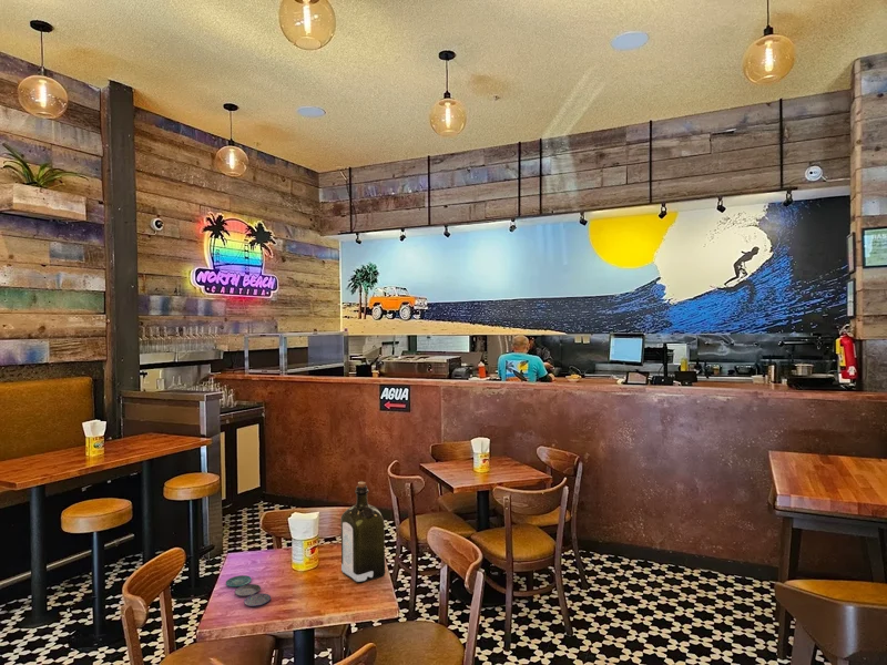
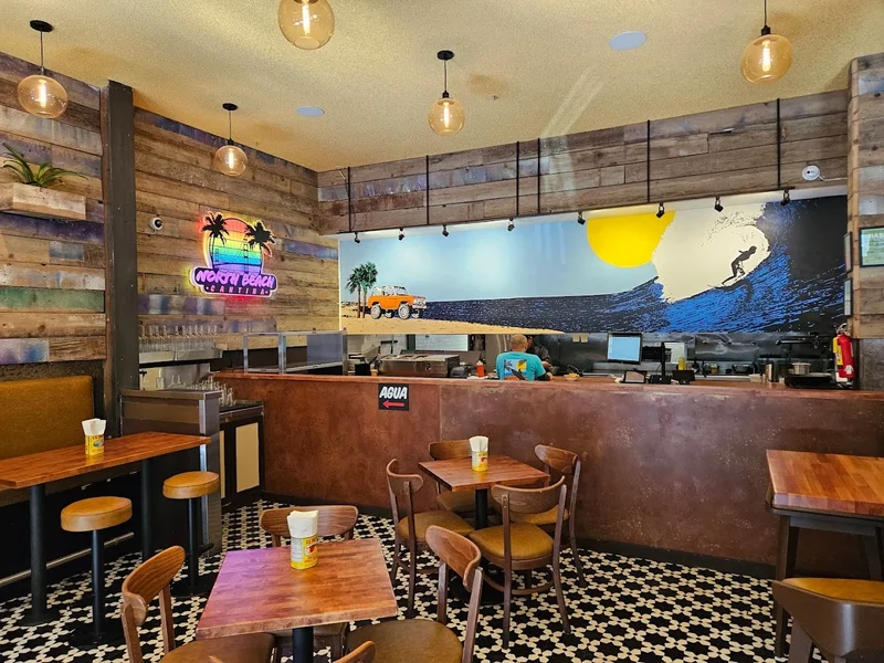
- plate (247, 591)
- liquor (361, 528)
